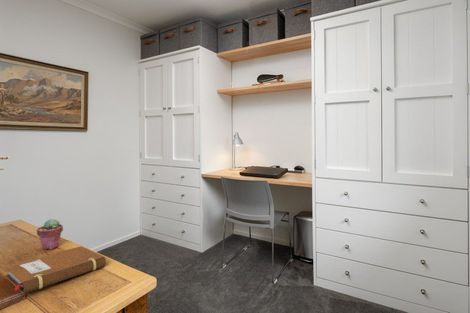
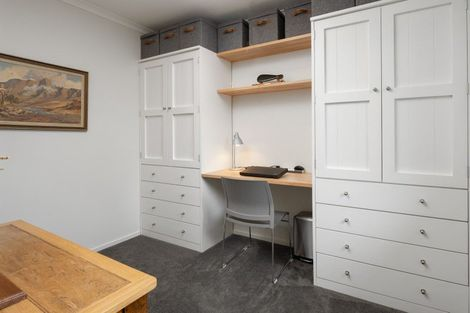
- potted succulent (50, 233)
- notebook (55, 267)
